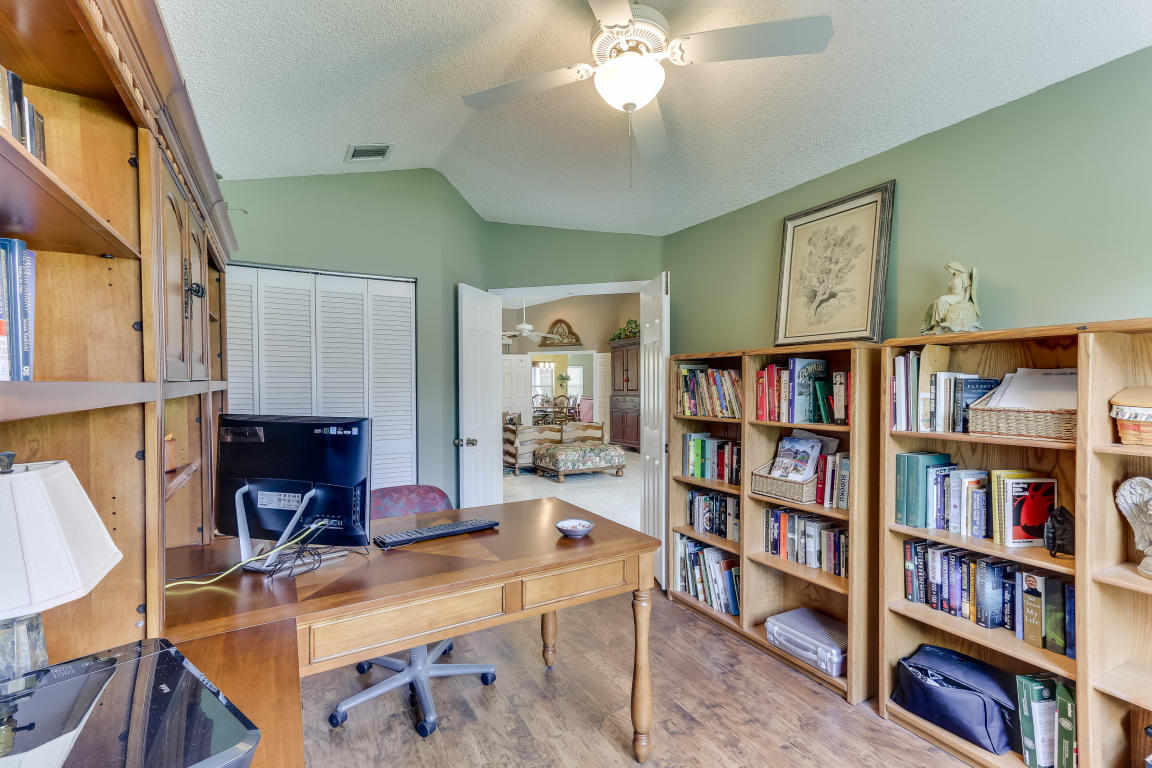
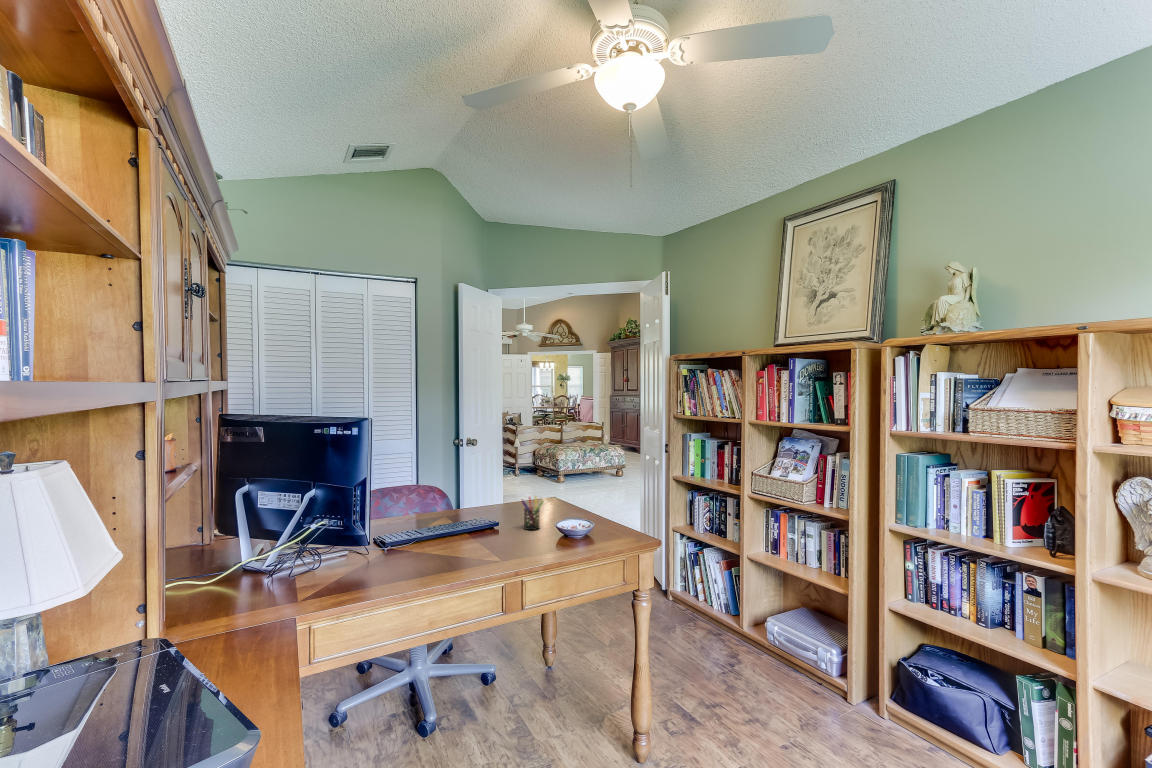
+ pen holder (533, 511)
